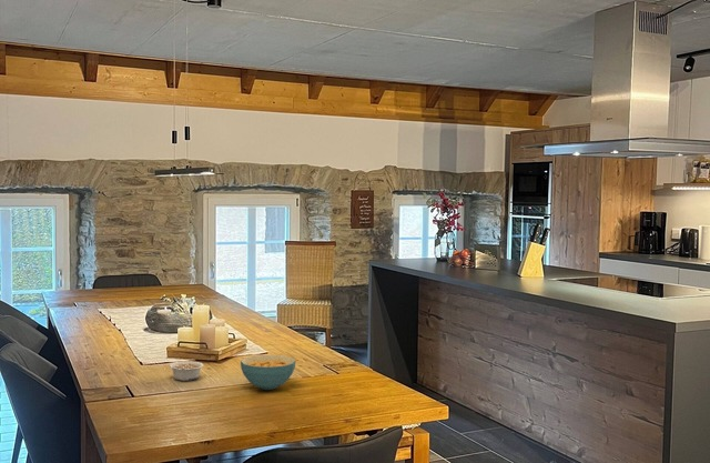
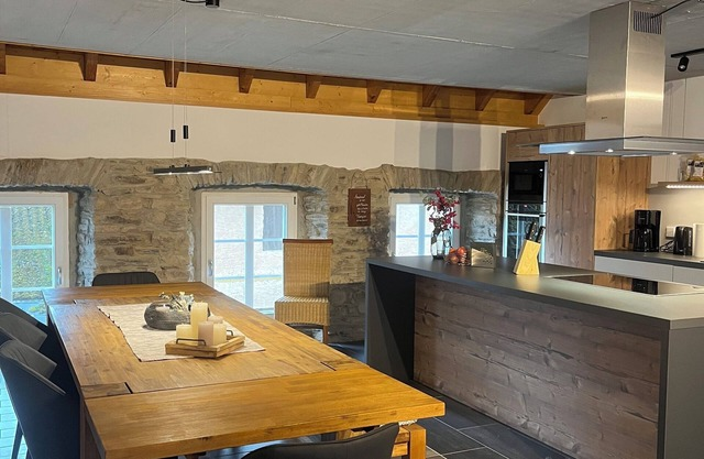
- cereal bowl (267, 374)
- legume (186, 370)
